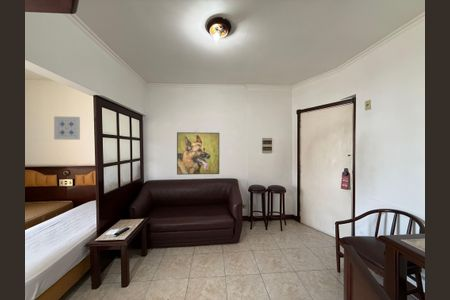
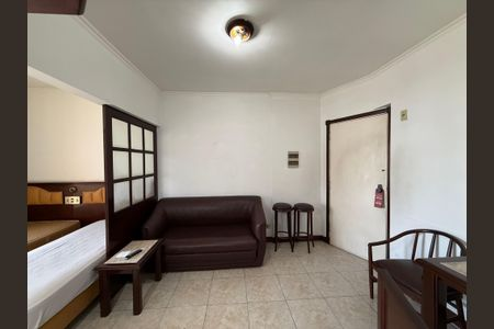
- wall art (67, 128)
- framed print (198, 153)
